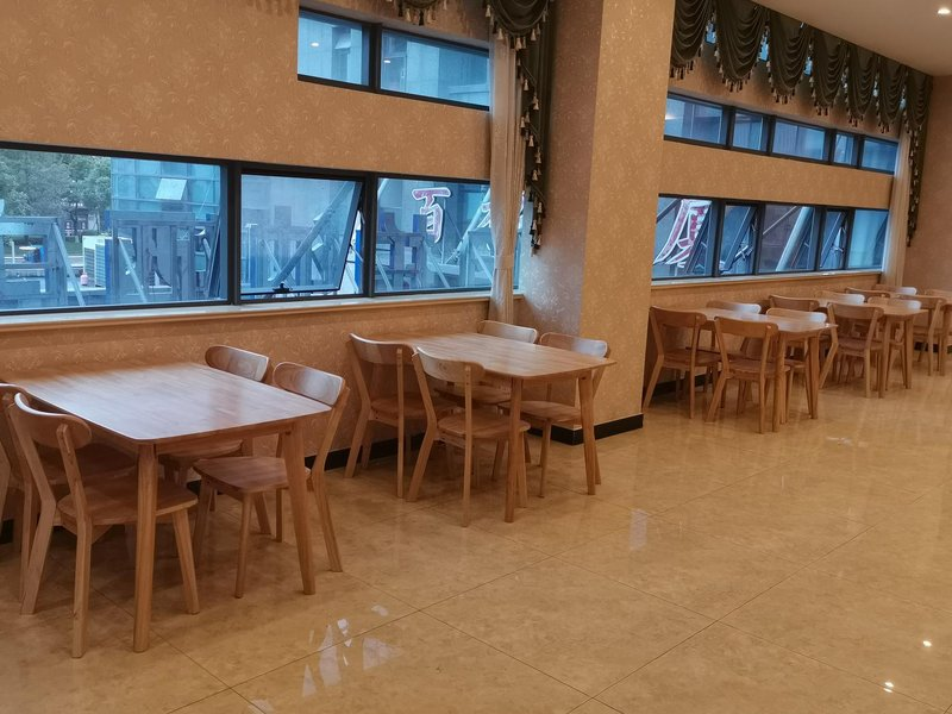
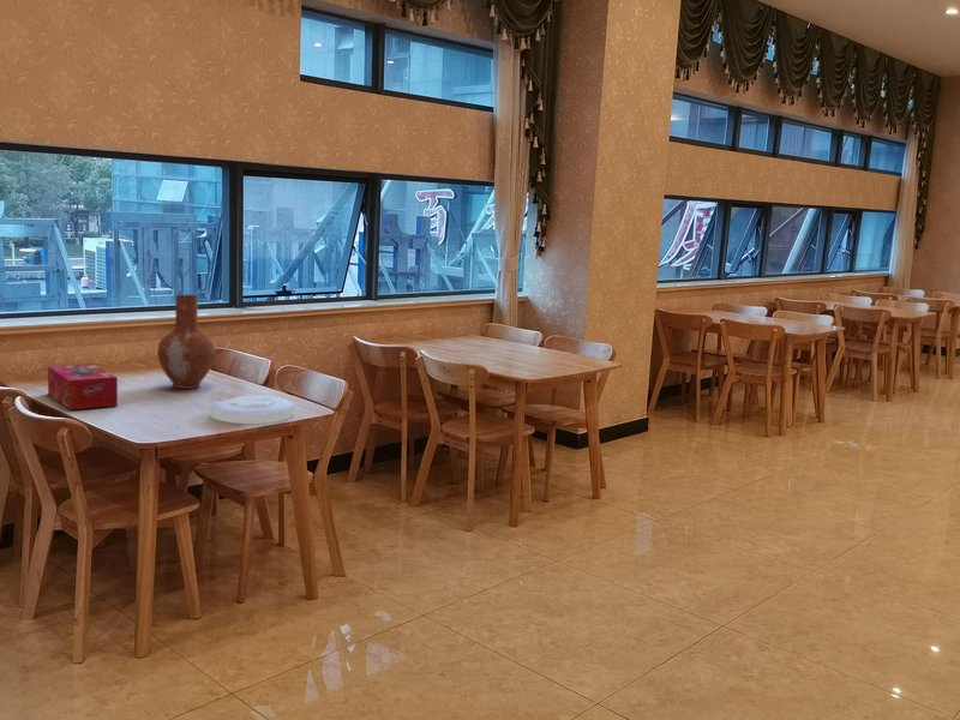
+ tissue box (82, 385)
+ plate (252, 407)
+ vase (186, 341)
